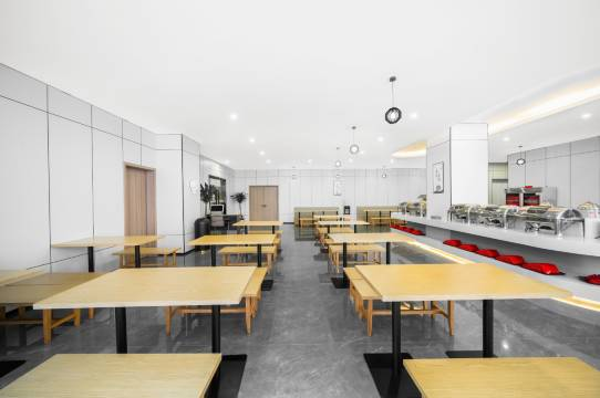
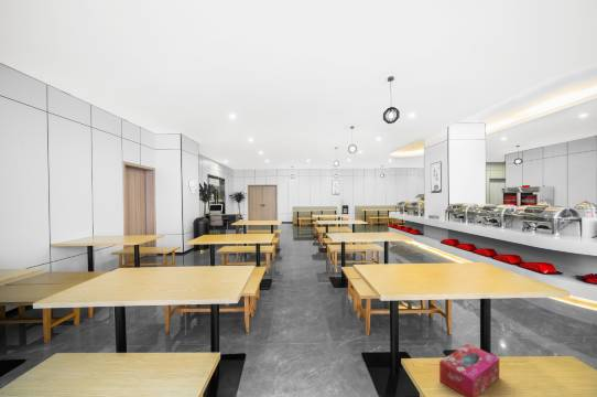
+ tissue box (469, 368)
